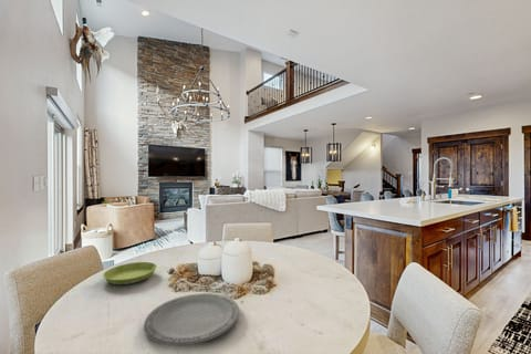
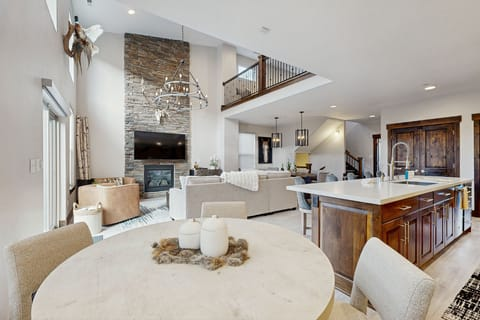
- saucer (131, 273)
- plate (194, 316)
